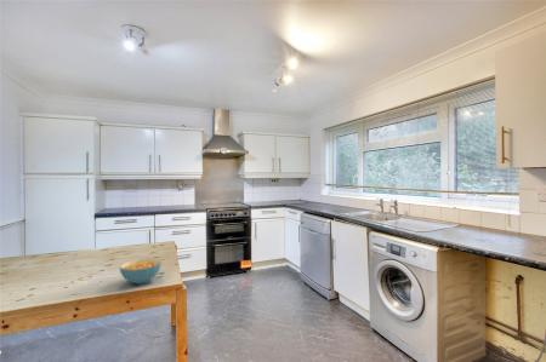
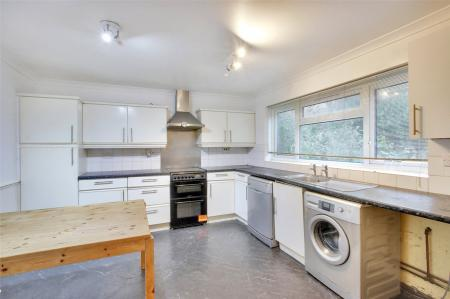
- cereal bowl (141, 272)
